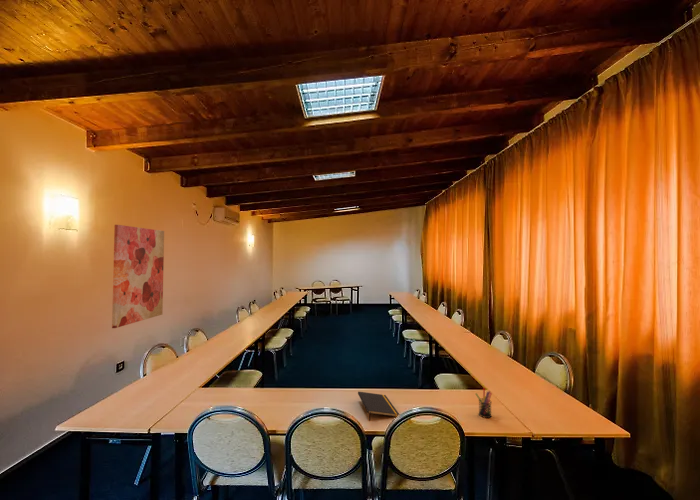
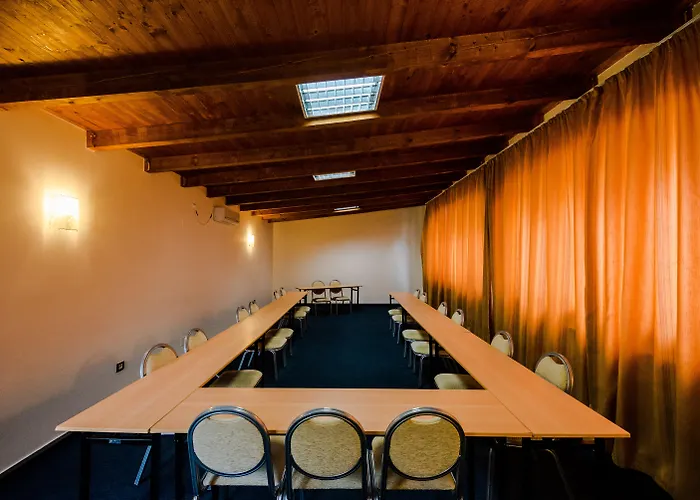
- wall art (141, 274)
- pen holder (483, 402)
- notepad (377, 403)
